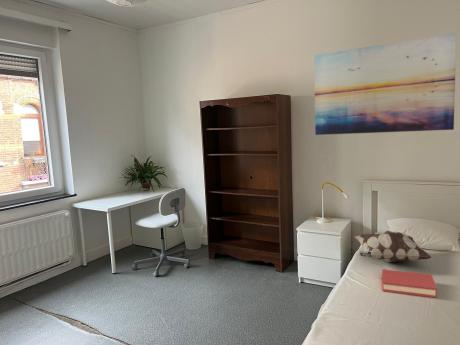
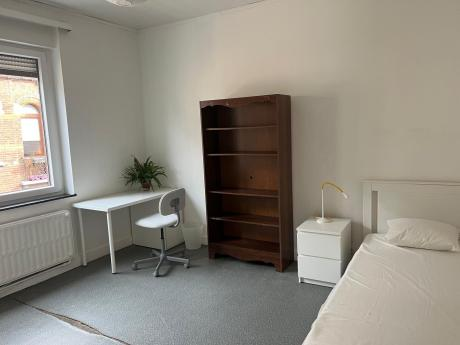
- hardback book (407, 282)
- wall art (378, 89)
- decorative pillow (388, 246)
